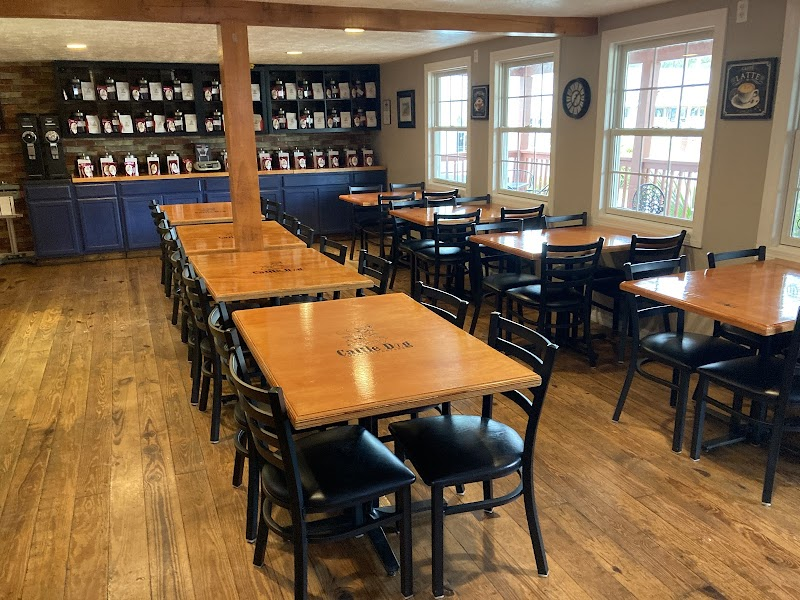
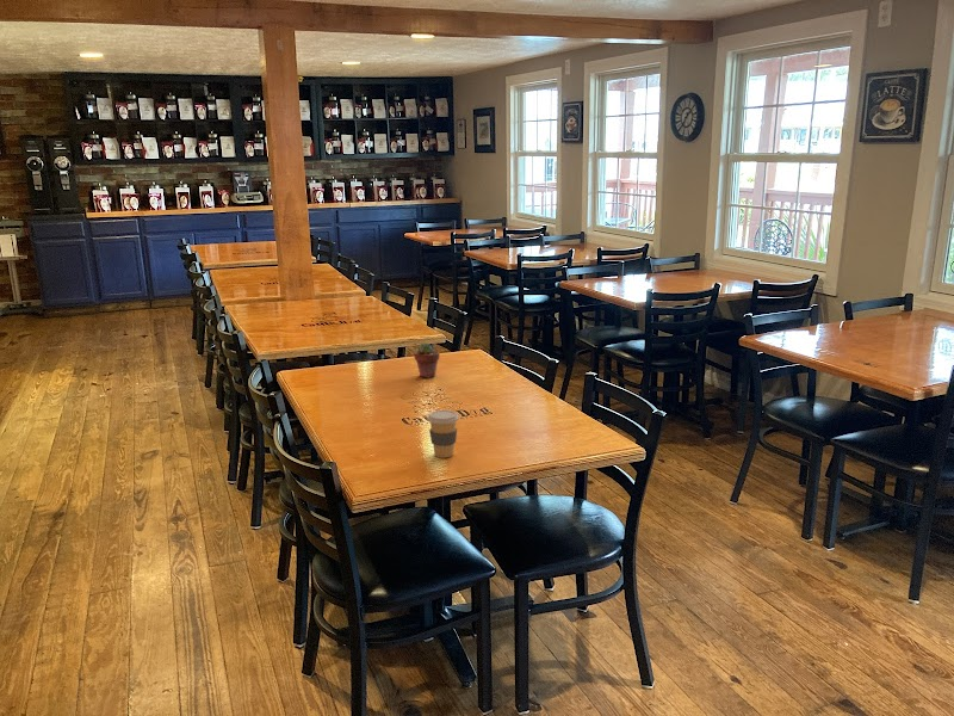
+ coffee cup (444, 434)
+ potted succulent (427, 359)
